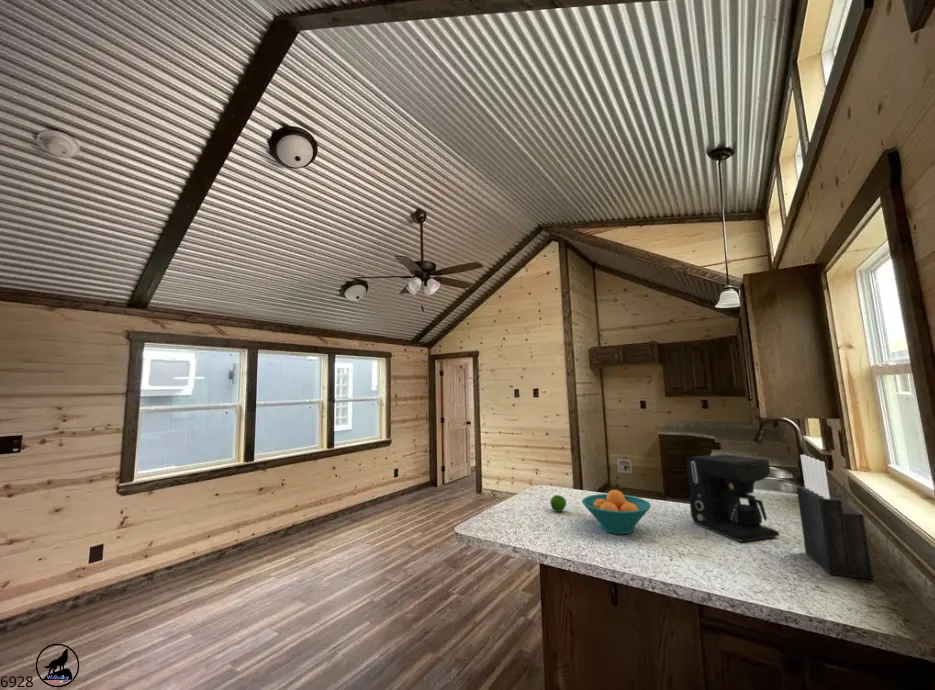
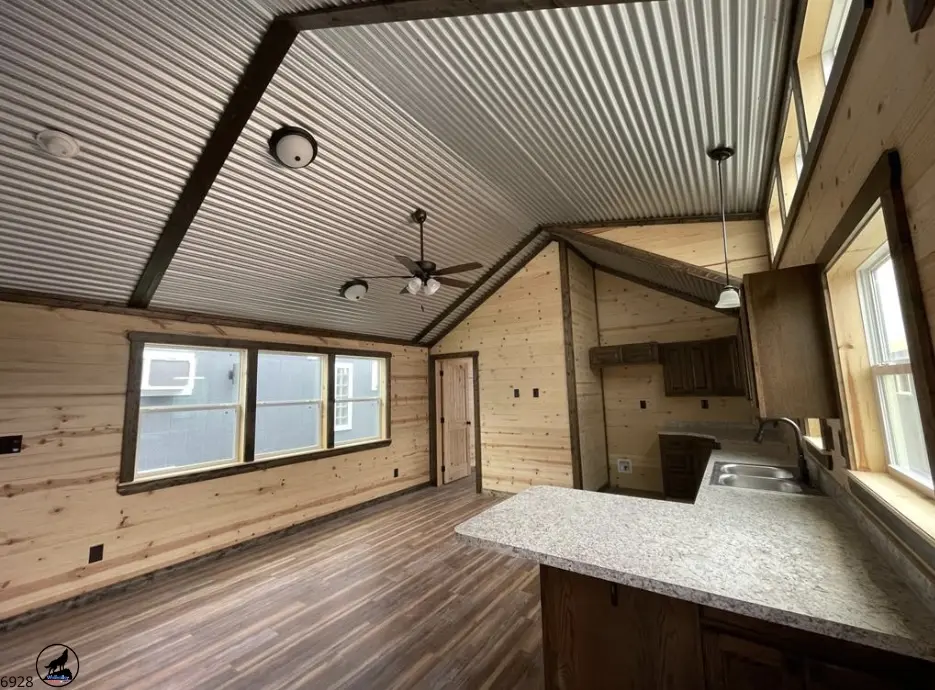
- coffee maker (731, 493)
- apple (558, 503)
- fruit bowl (615, 509)
- knife block (833, 511)
